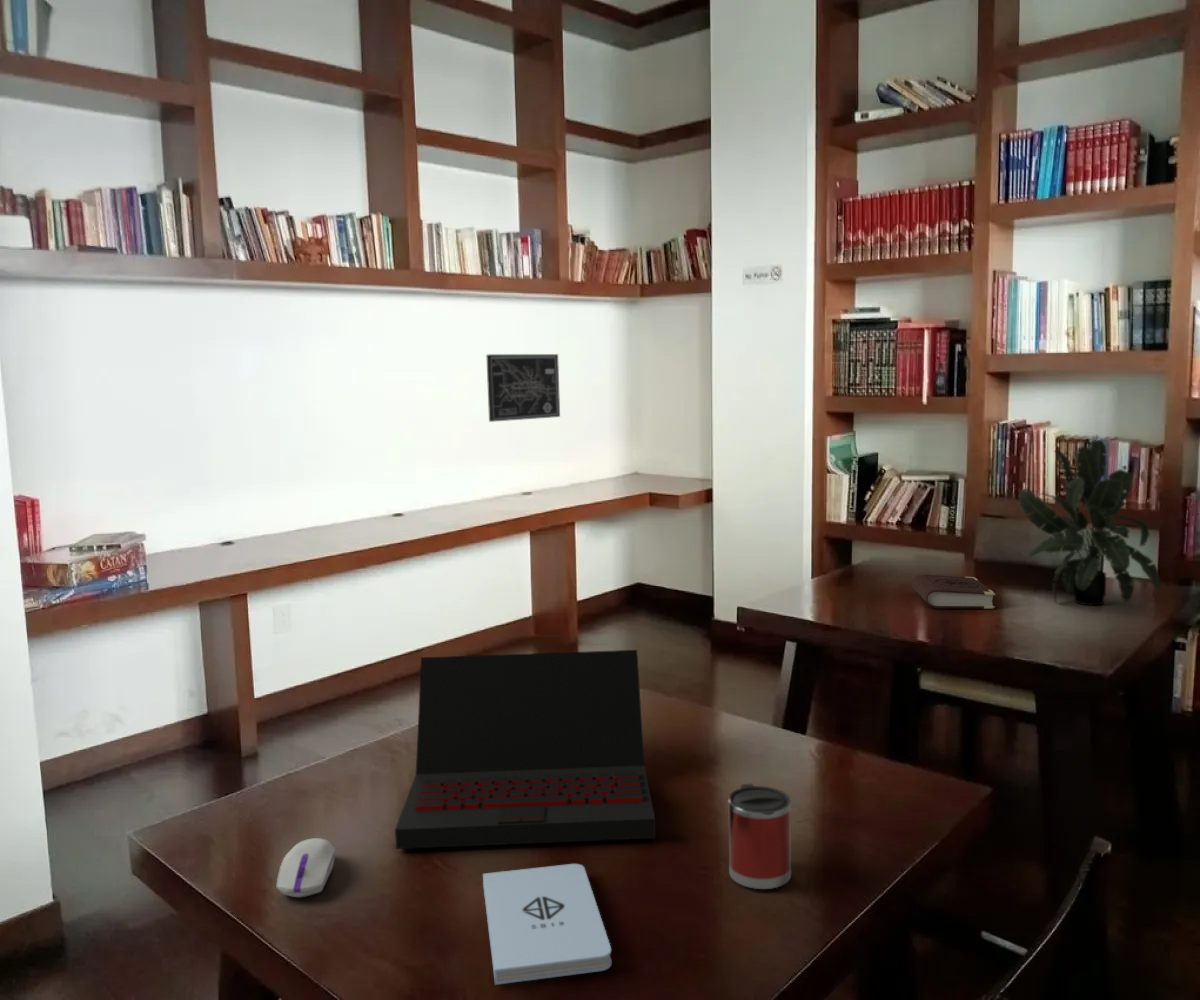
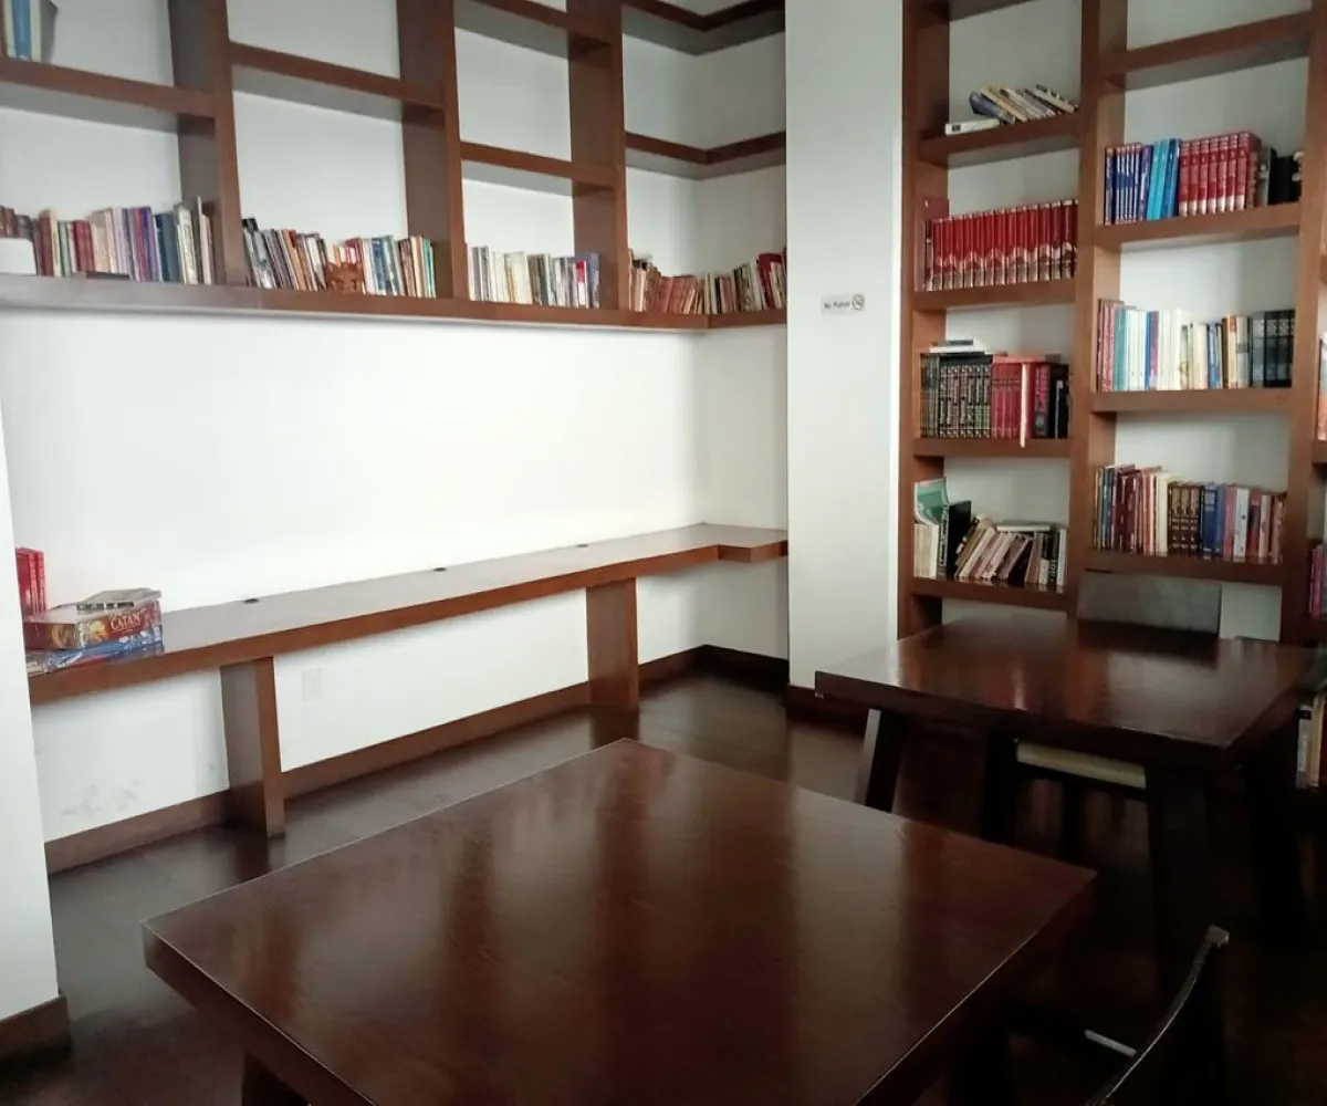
- notepad (543, 917)
- mug (757, 831)
- potted plant (1100, 522)
- computer mouse (308, 863)
- laptop (528, 737)
- book (951, 590)
- wall art (524, 386)
